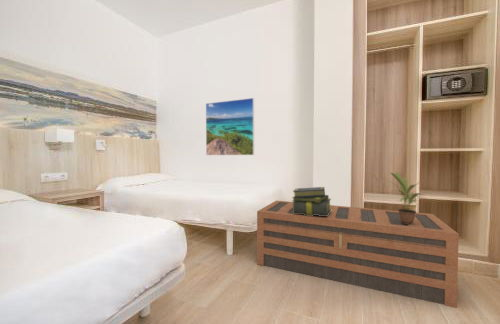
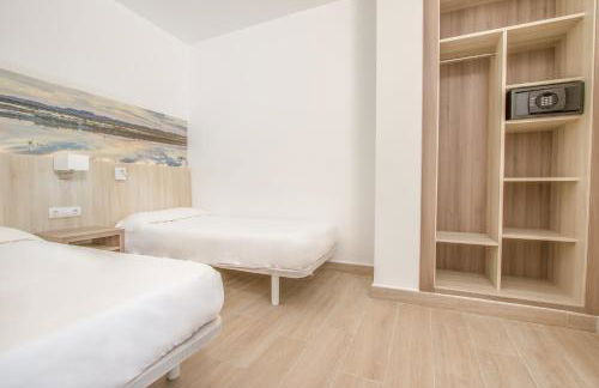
- storage bench (342, 239)
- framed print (229, 128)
- potted plant (404, 197)
- stack of books (310, 200)
